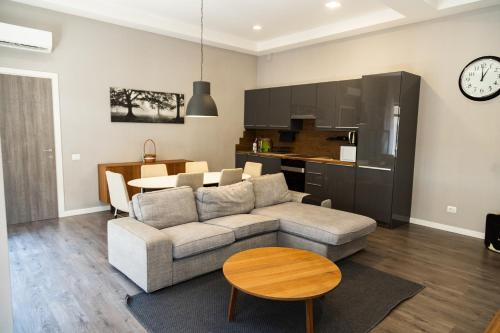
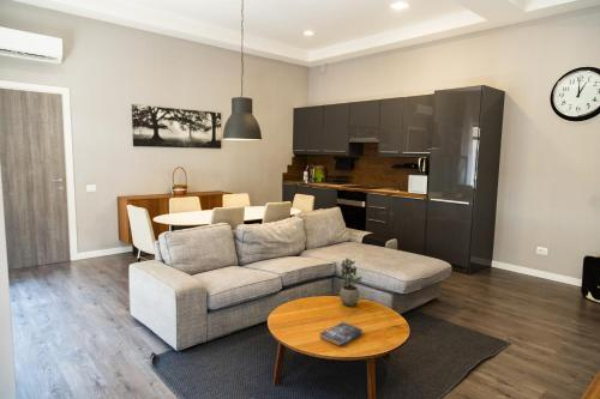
+ book (341, 333)
+ potted plant (352, 282)
